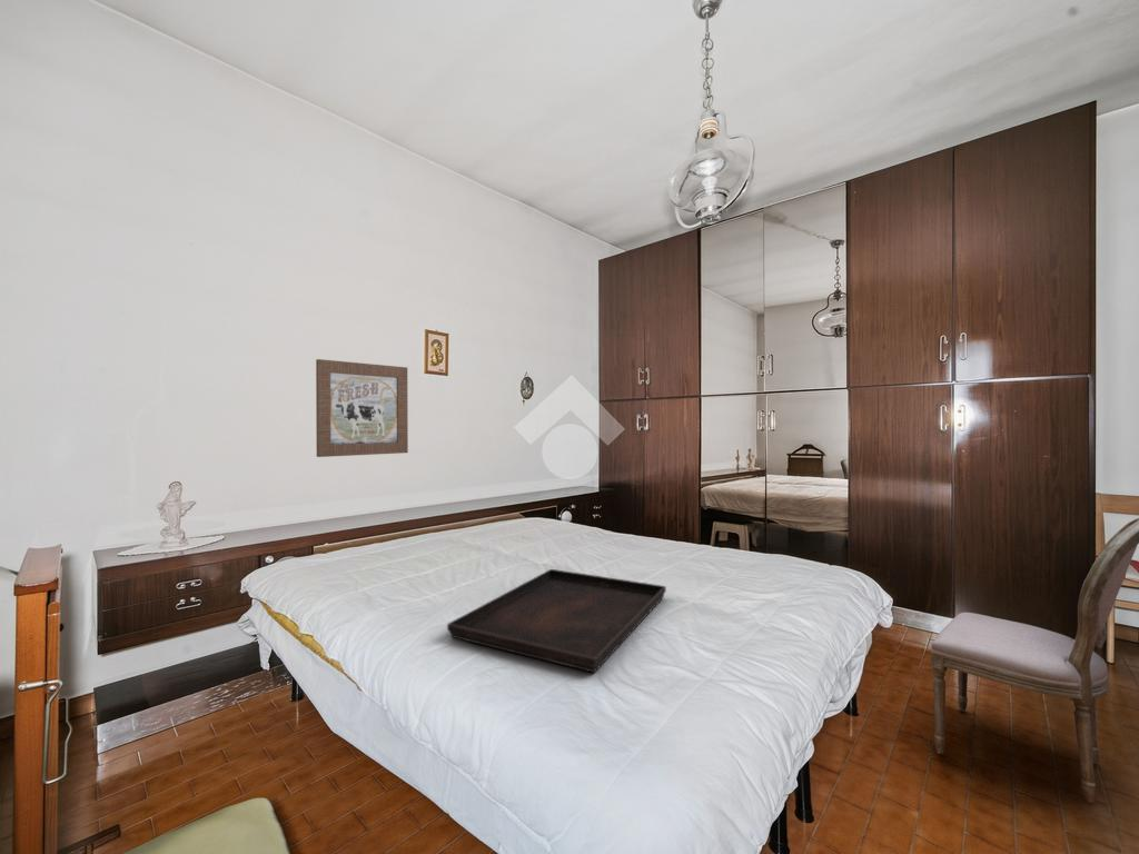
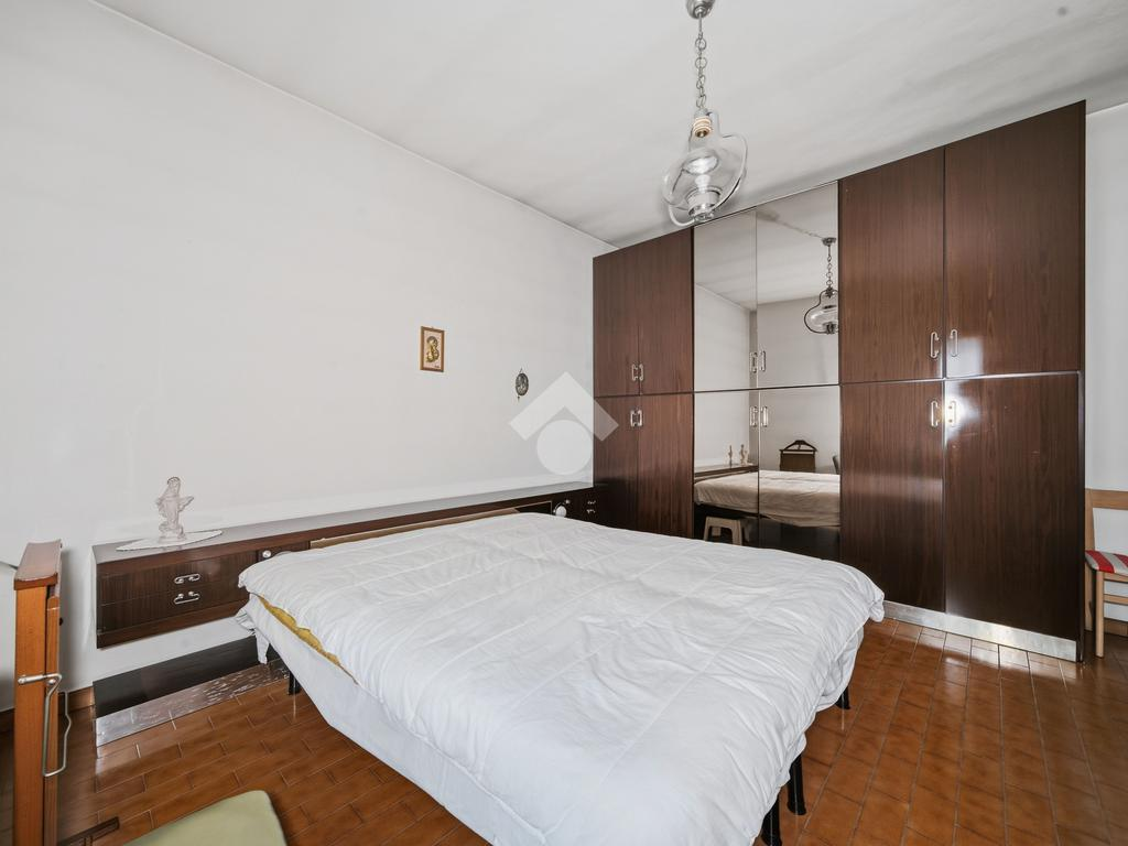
- dining chair (1016, 629)
- wall art (365, 409)
- serving tray (567, 609)
